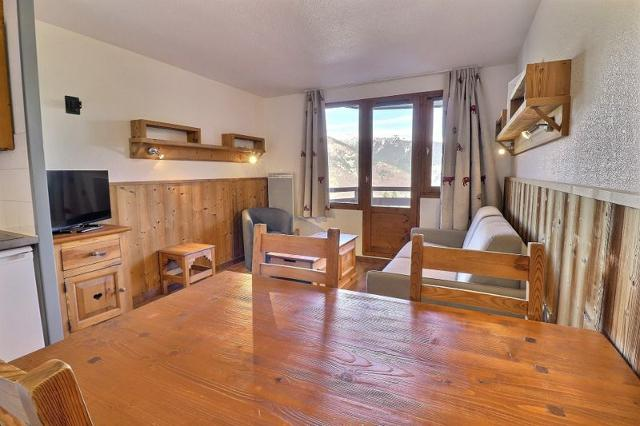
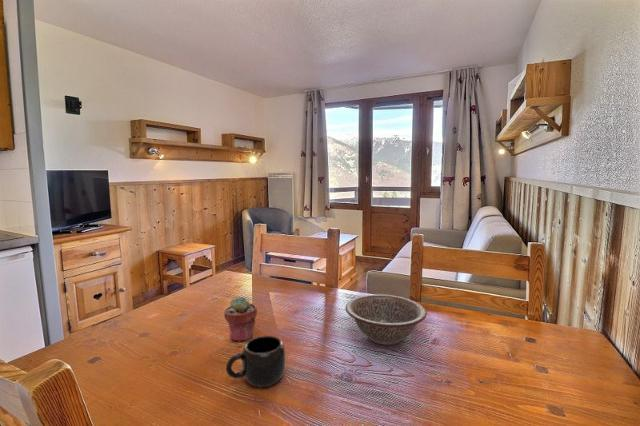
+ potted succulent (240, 316)
+ mug (259, 360)
+ decorative bowl (384, 322)
